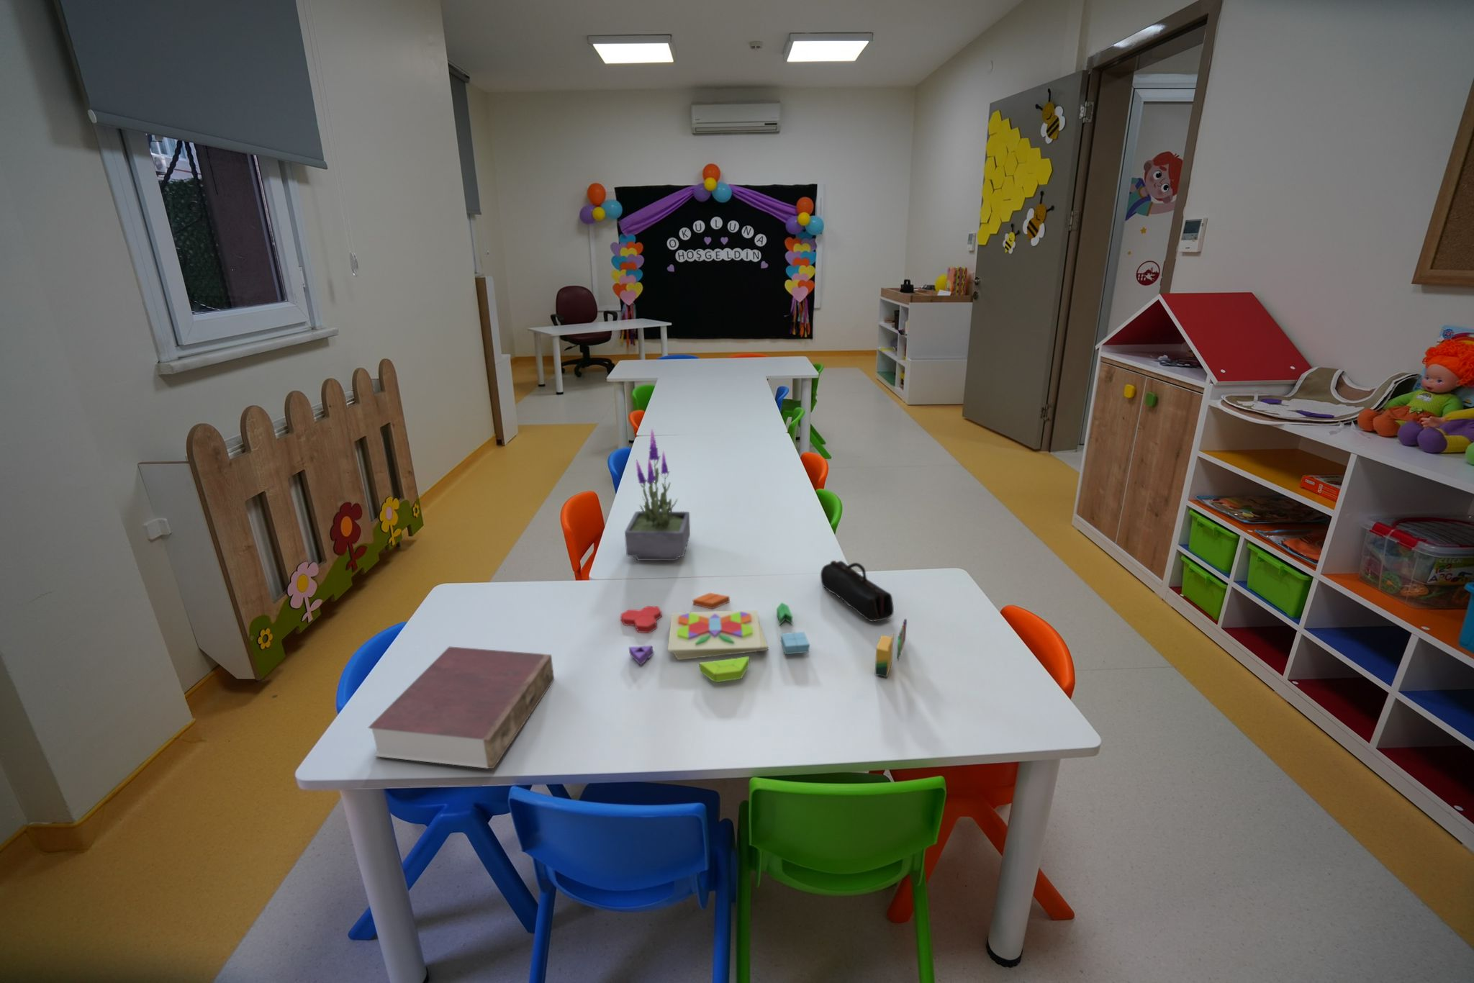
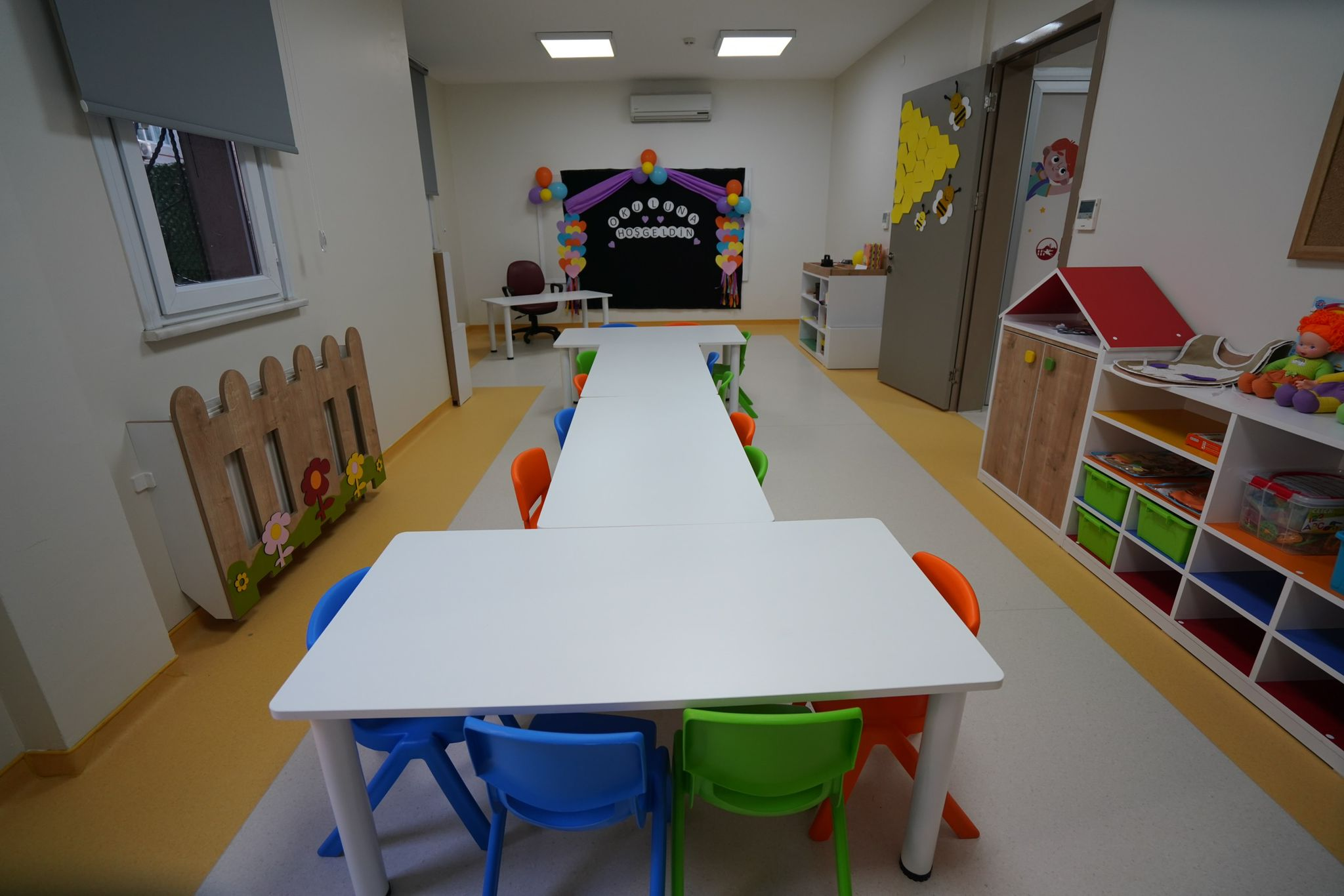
- crayon (893, 645)
- pencil case (855, 583)
- book (468, 702)
- pattern blocks set (715, 631)
- potted plant (656, 491)
